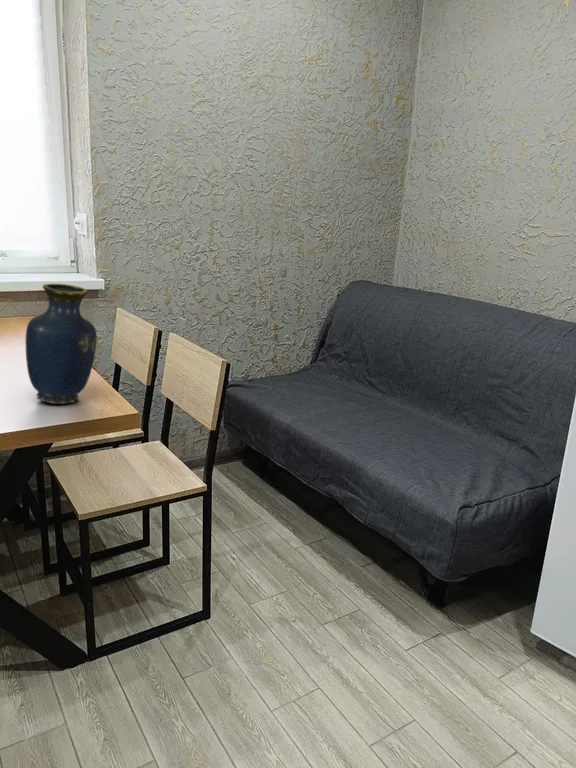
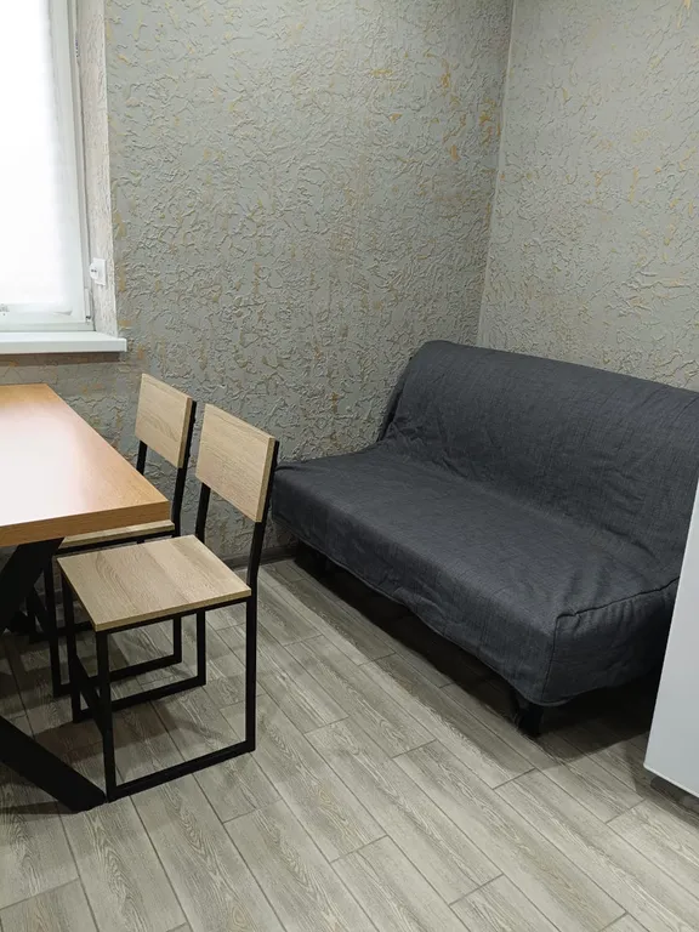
- vase (61, 344)
